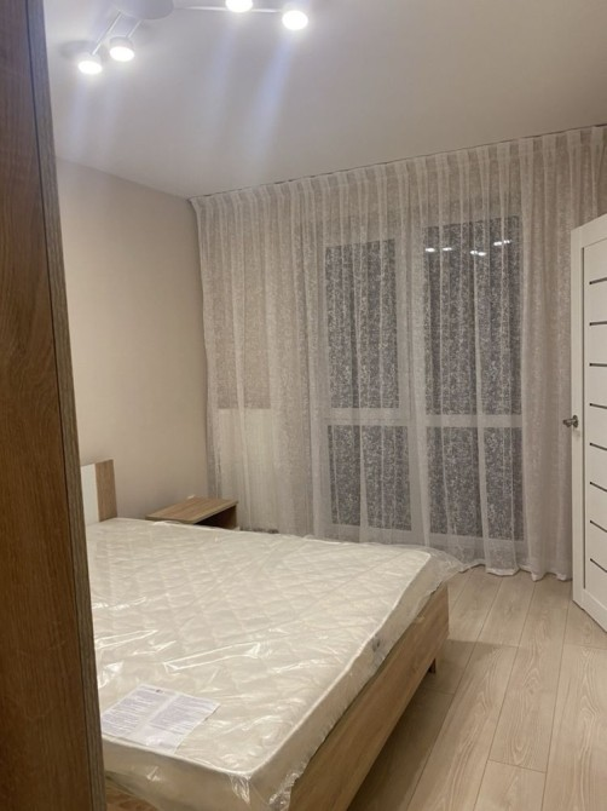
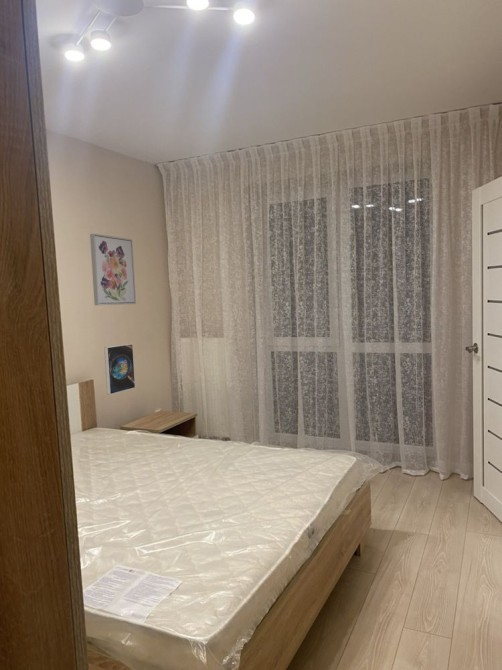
+ wall art (114, 270)
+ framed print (120, 368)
